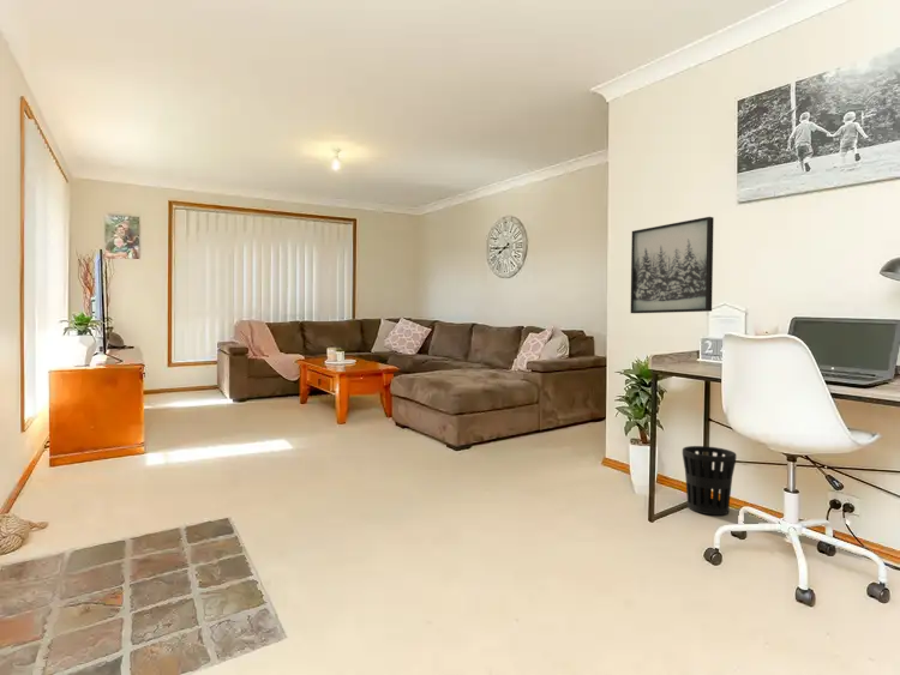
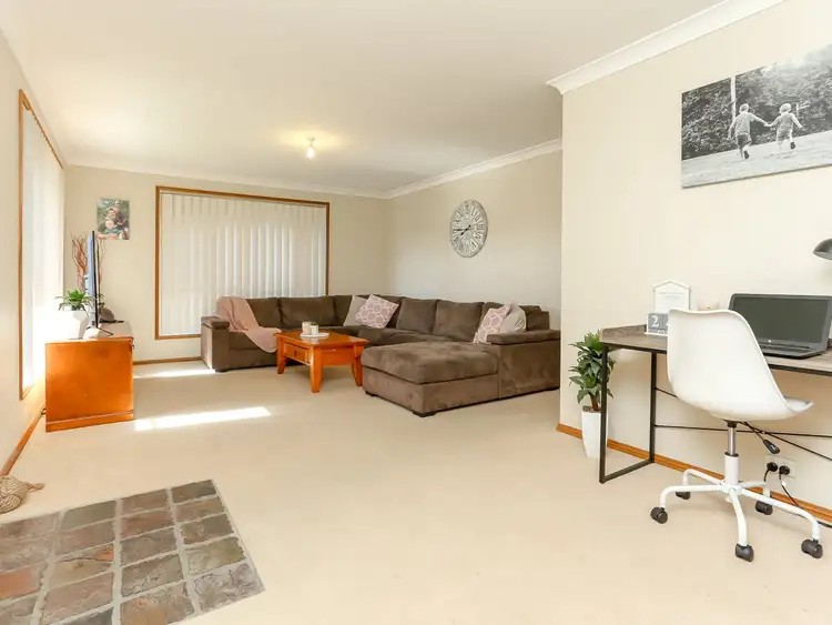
- wastebasket (708, 480)
- wall art (668, 269)
